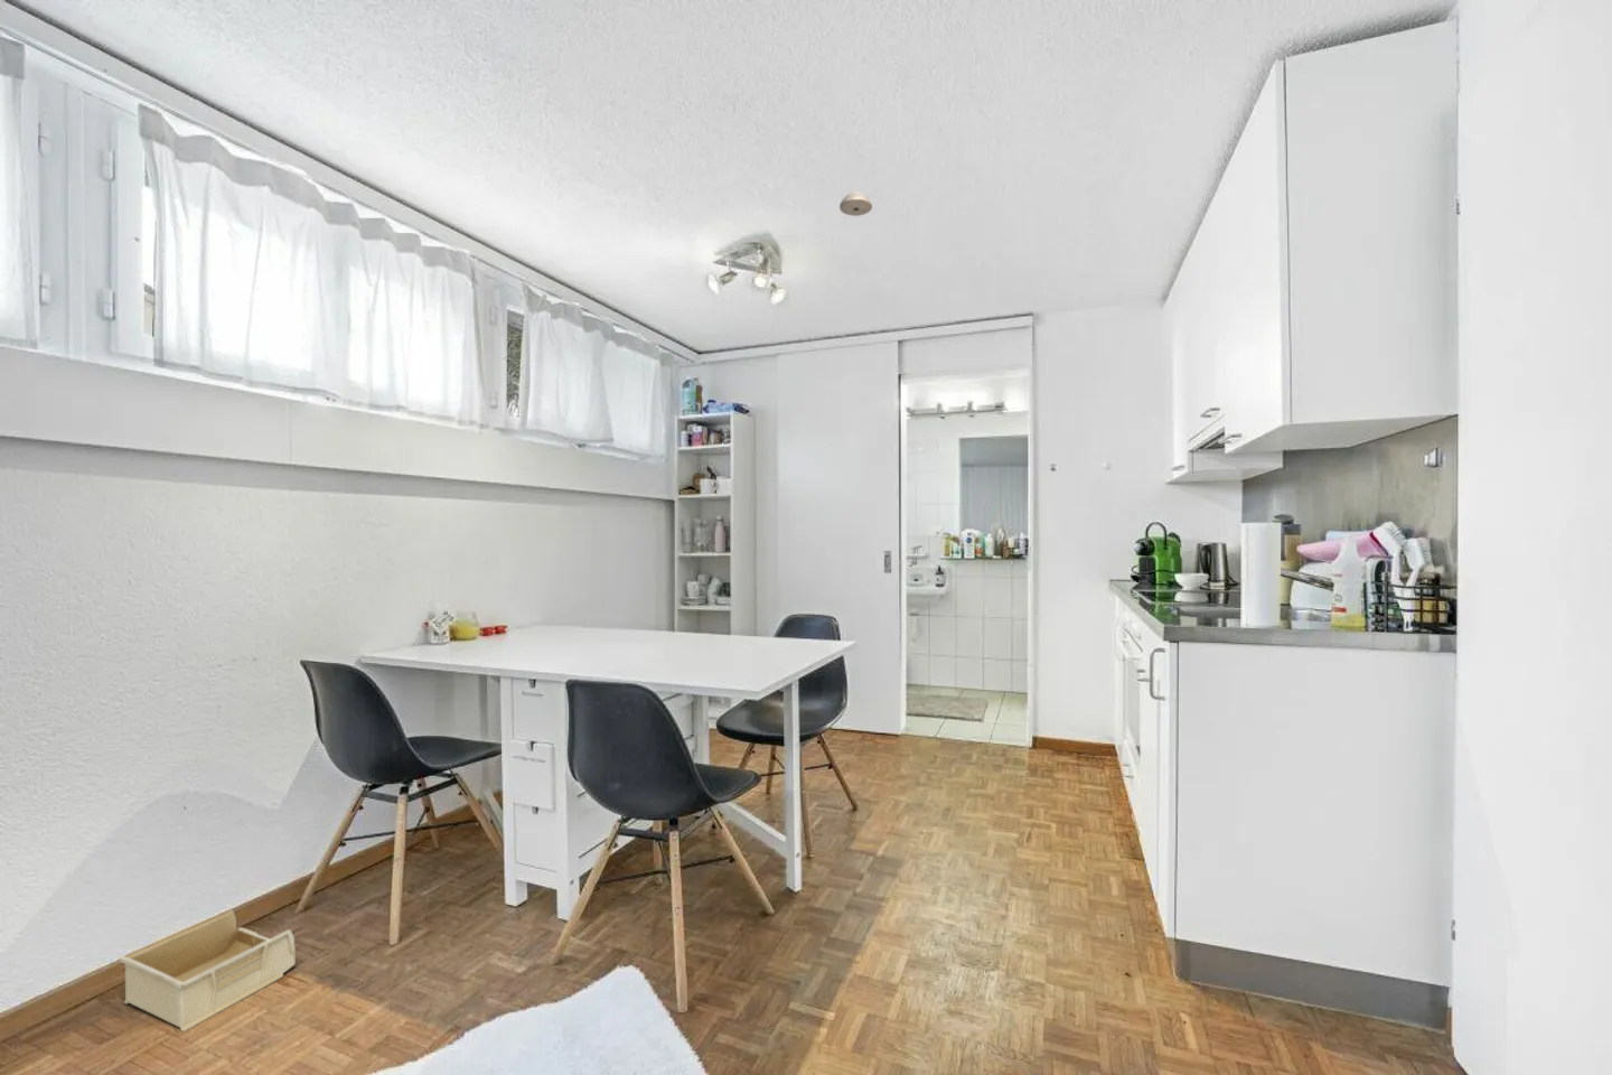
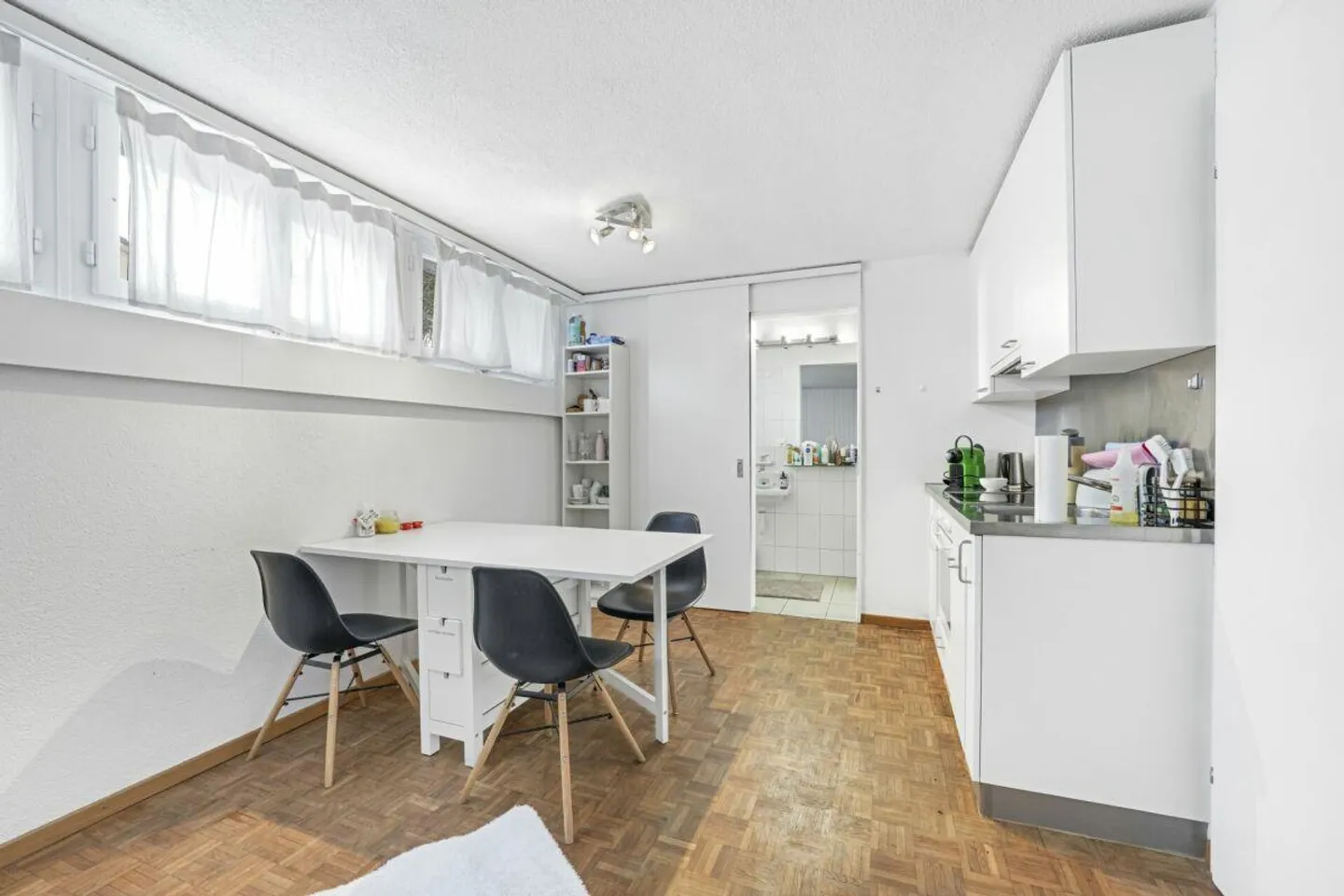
- storage bin (212, 963)
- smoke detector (855, 202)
